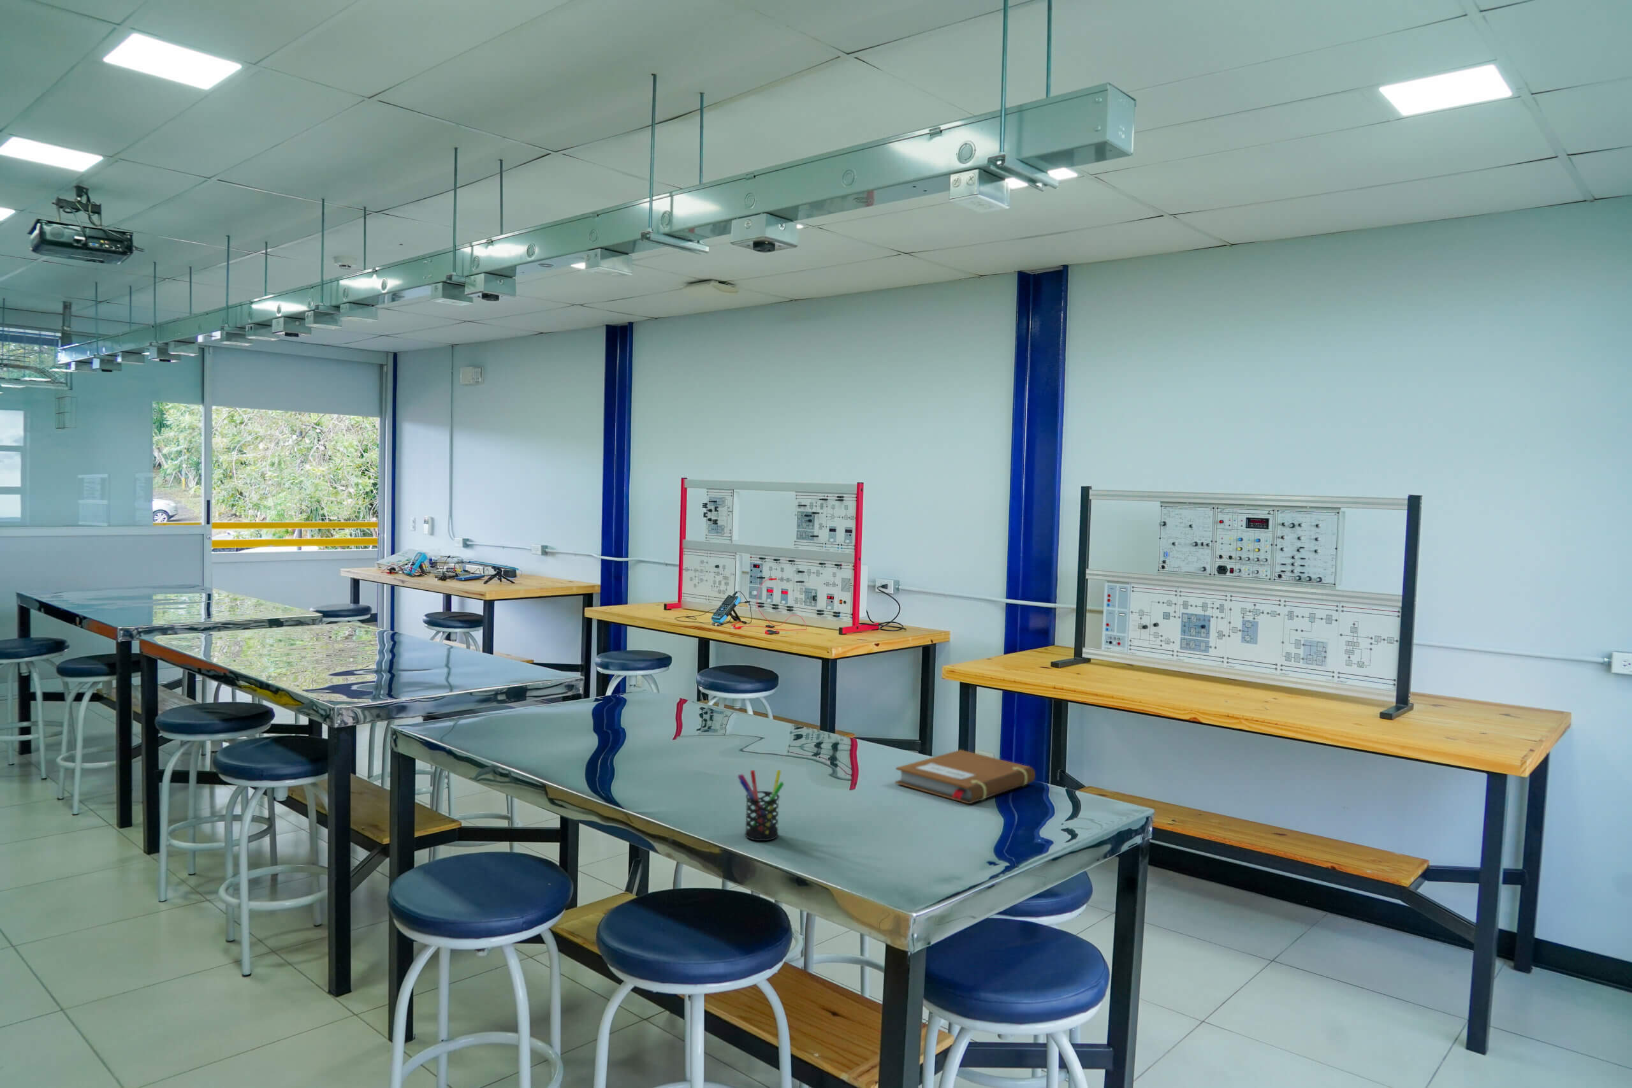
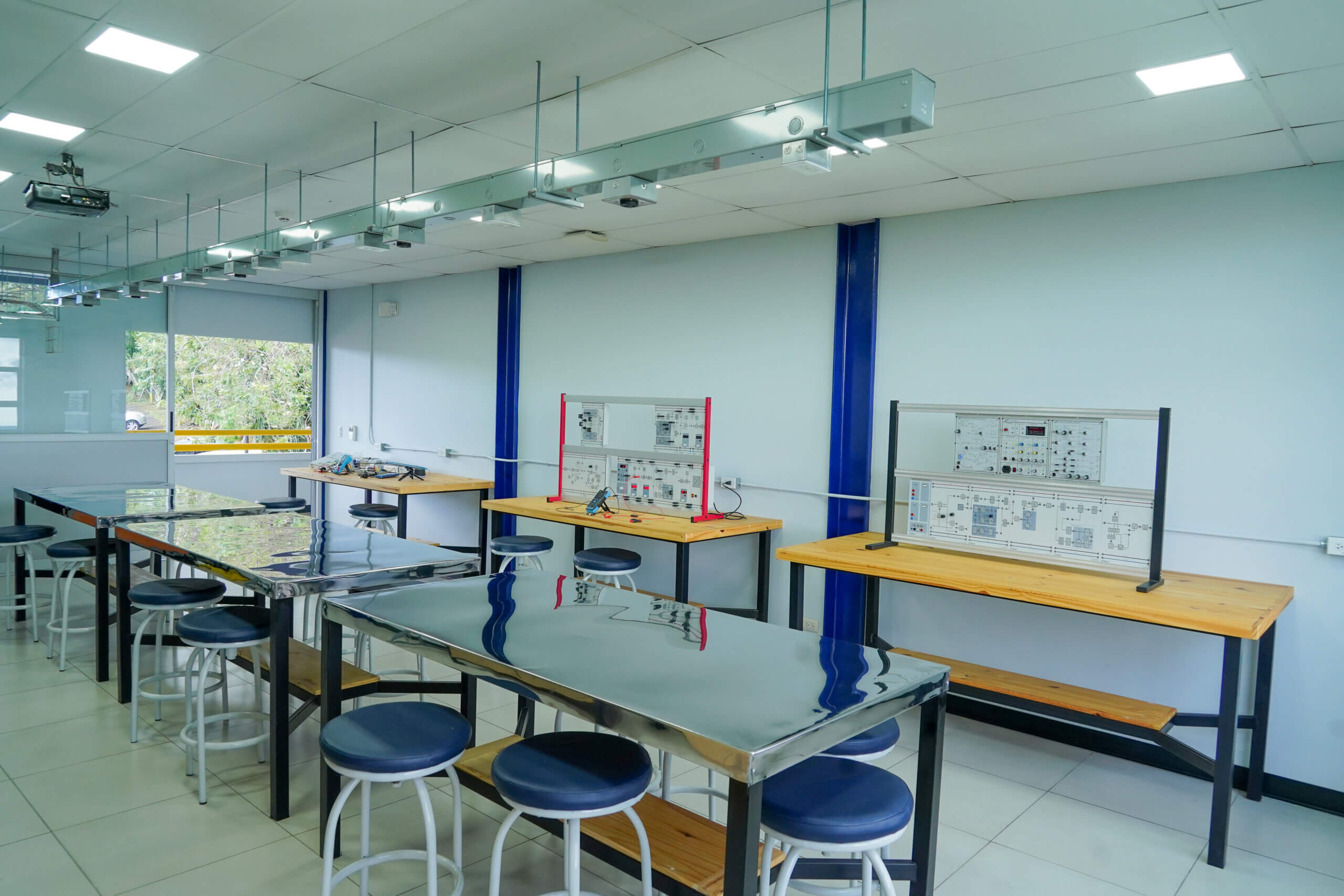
- notebook (964, 776)
- pen holder (764, 801)
